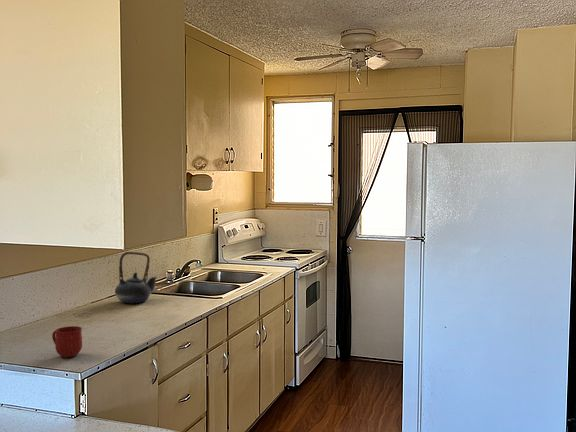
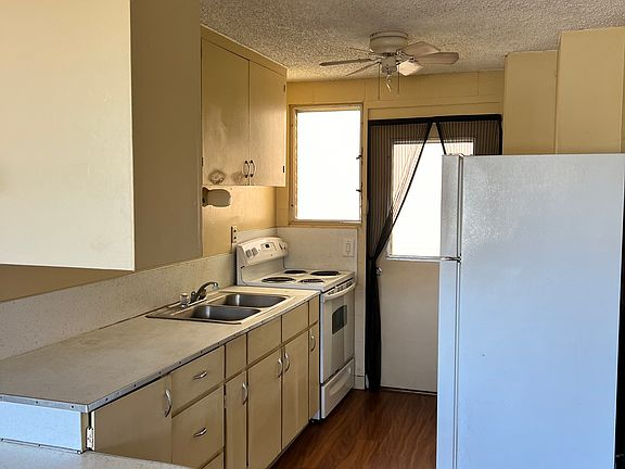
- mug (65, 341)
- teapot (135, 275)
